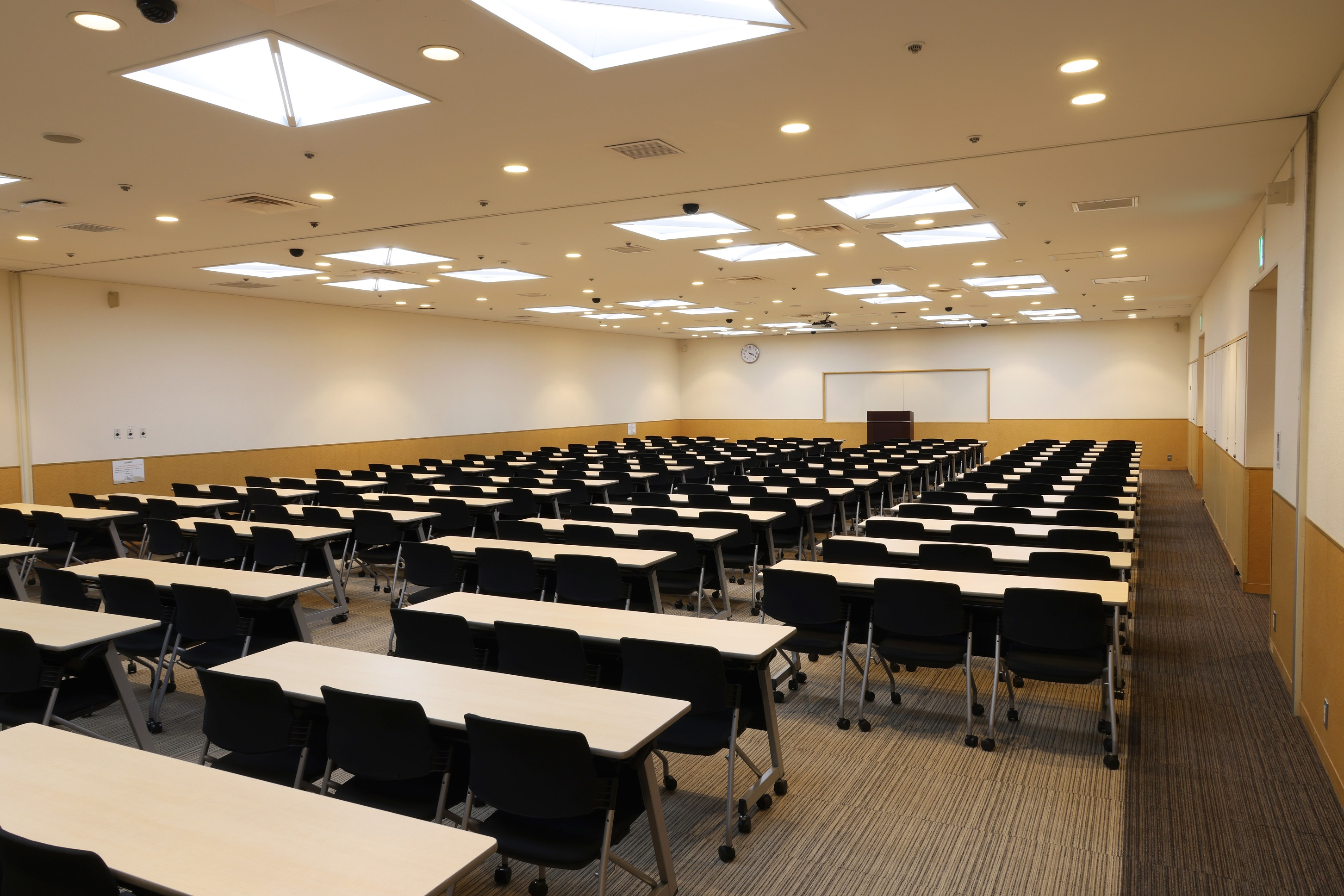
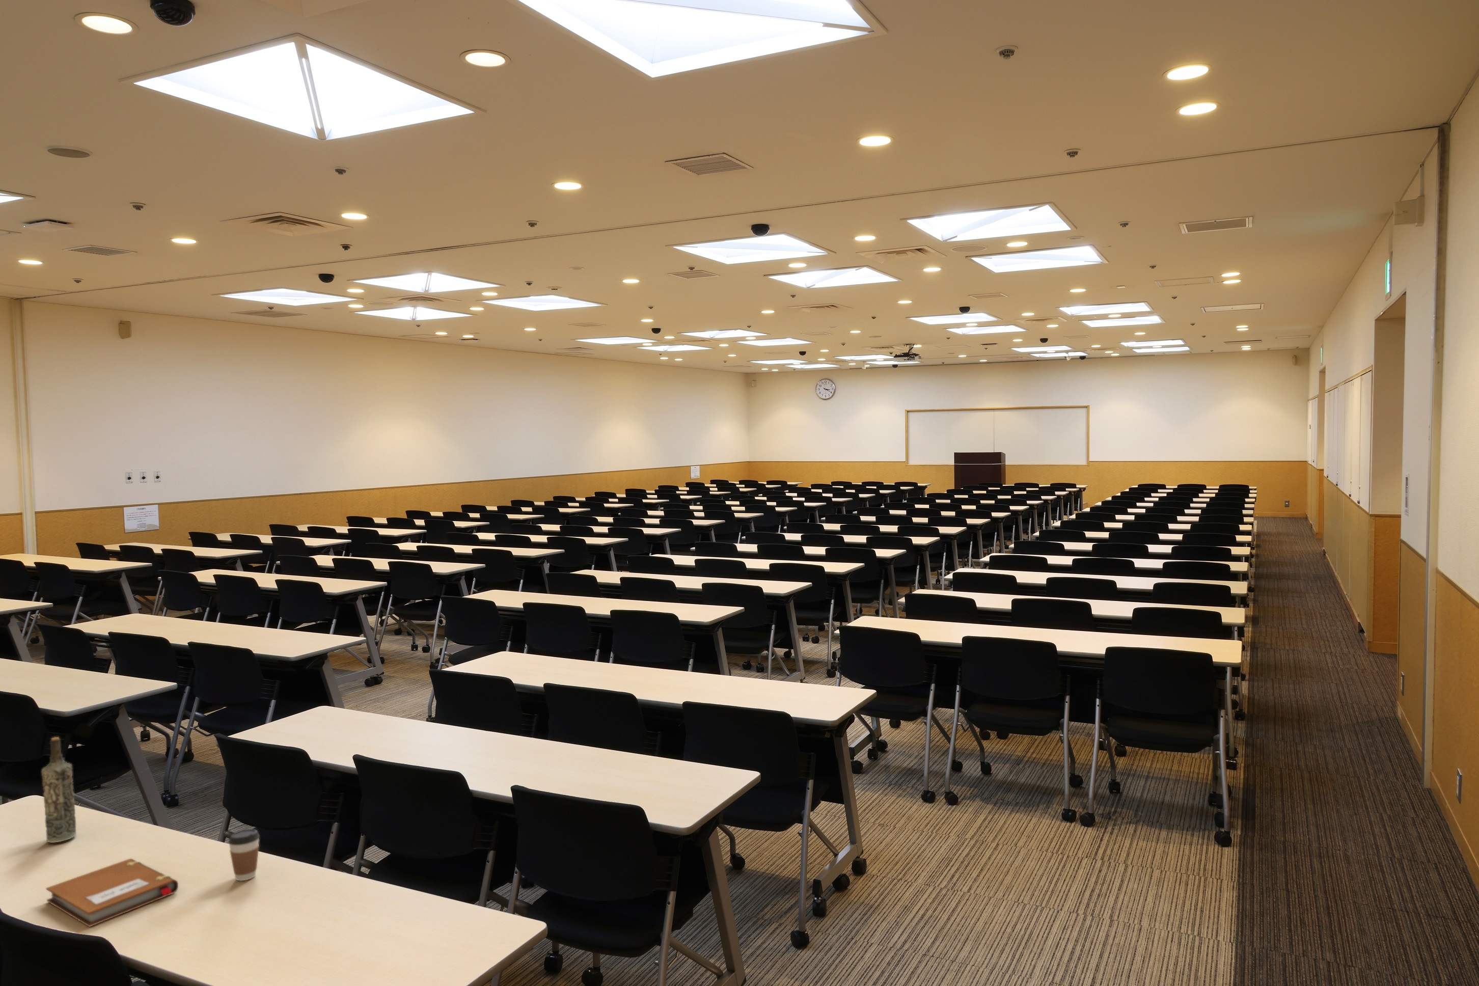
+ bottle (58, 788)
+ notebook (114, 890)
+ coffee cup (244, 855)
